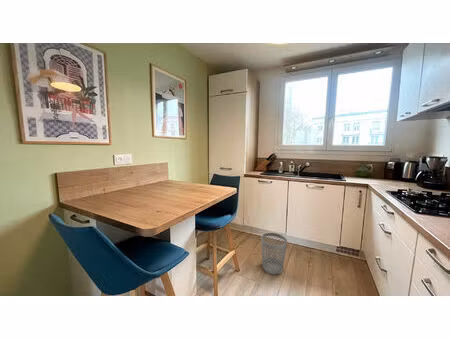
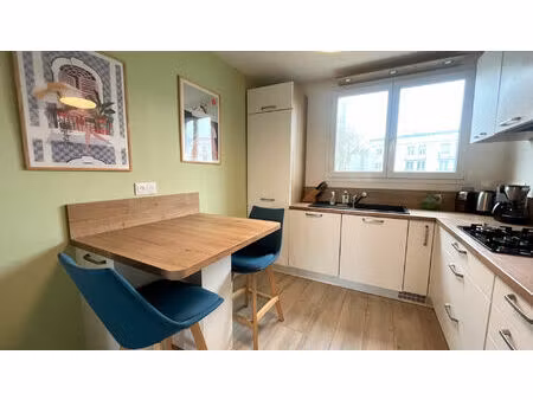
- wastebasket (273, 253)
